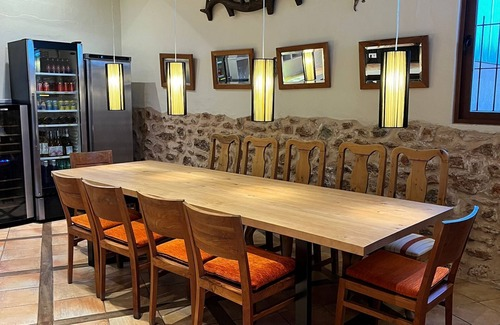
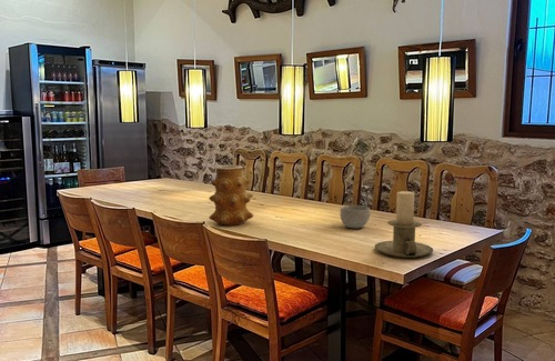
+ vase (231, 194)
+ bowl (354, 217)
+ candle holder (404, 221)
